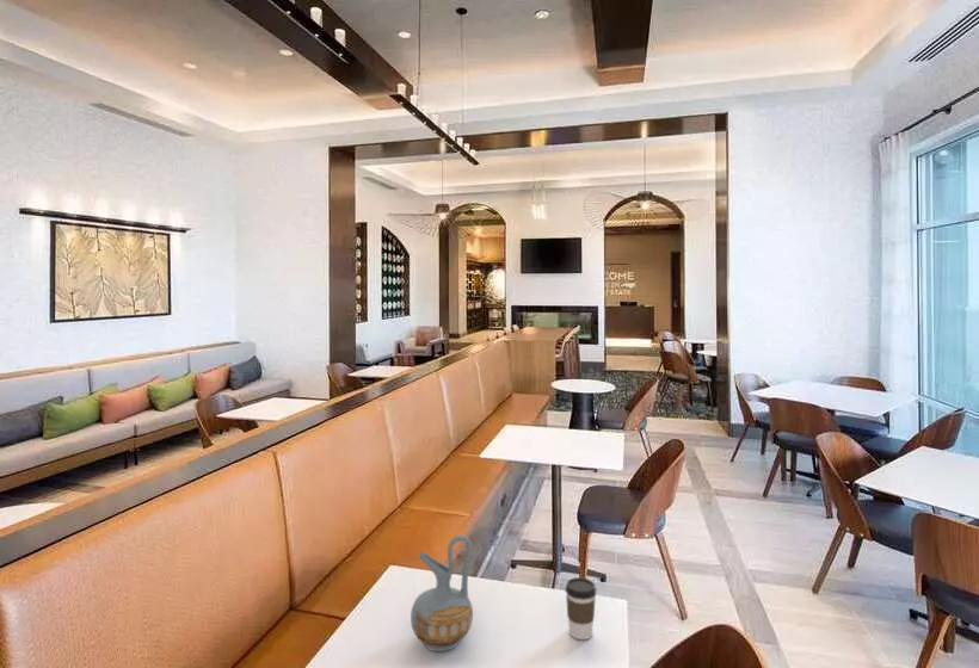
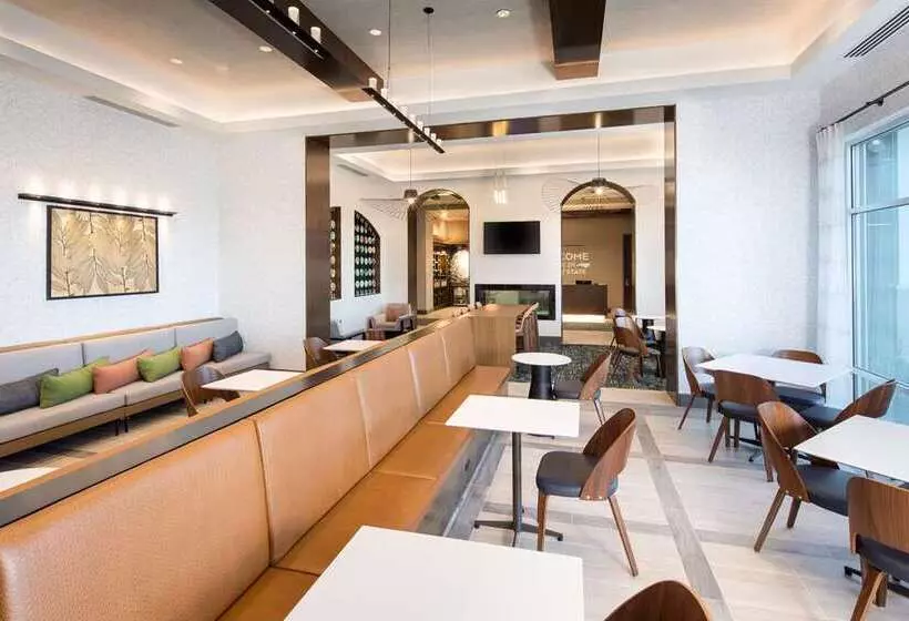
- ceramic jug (442, 589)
- coffee cup (580, 608)
